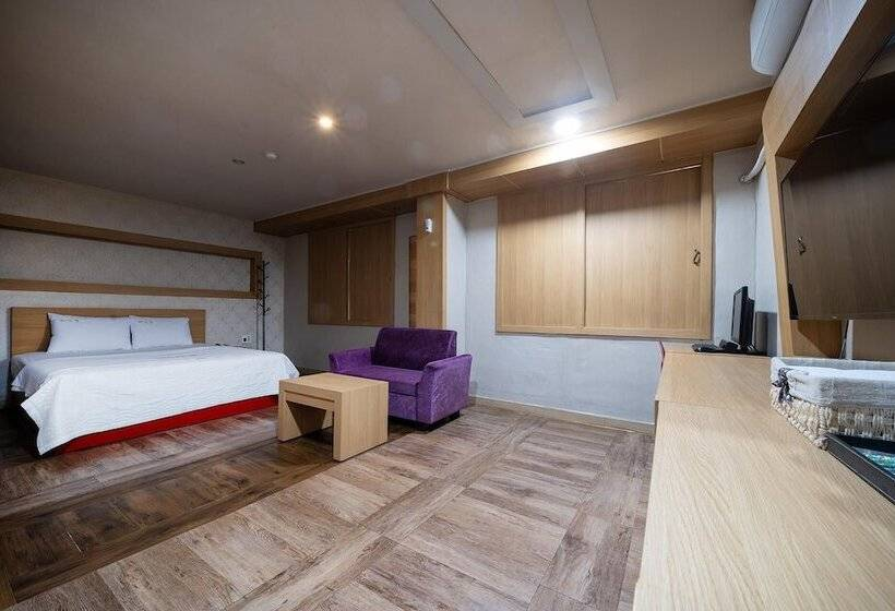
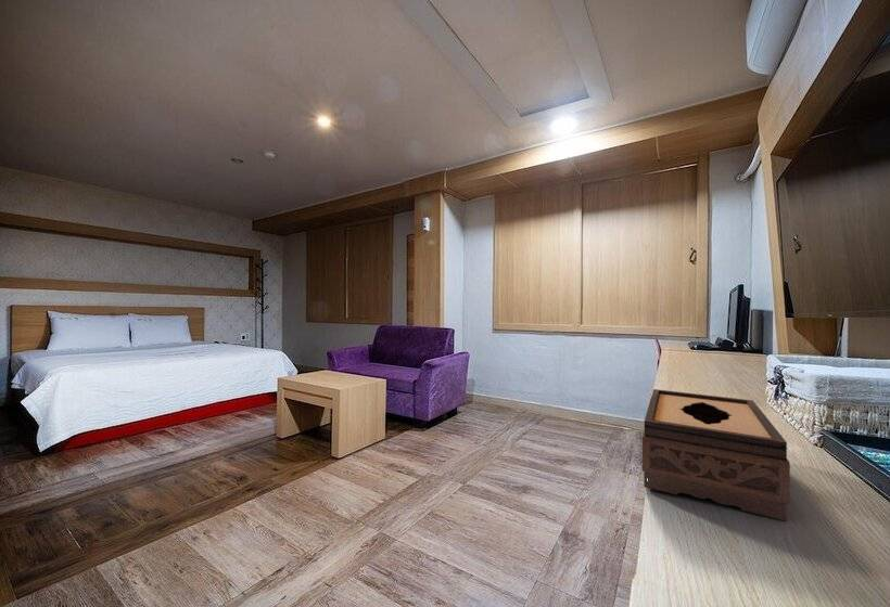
+ tissue box (703, 439)
